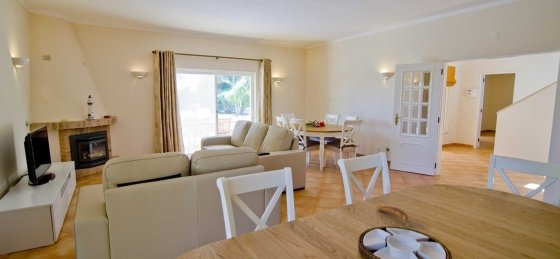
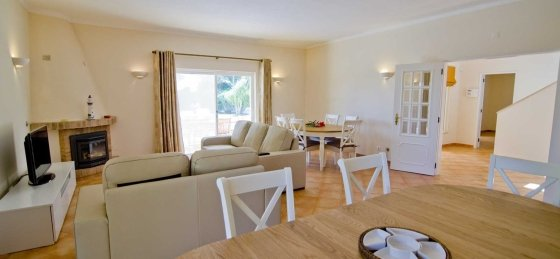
- banana (392, 211)
